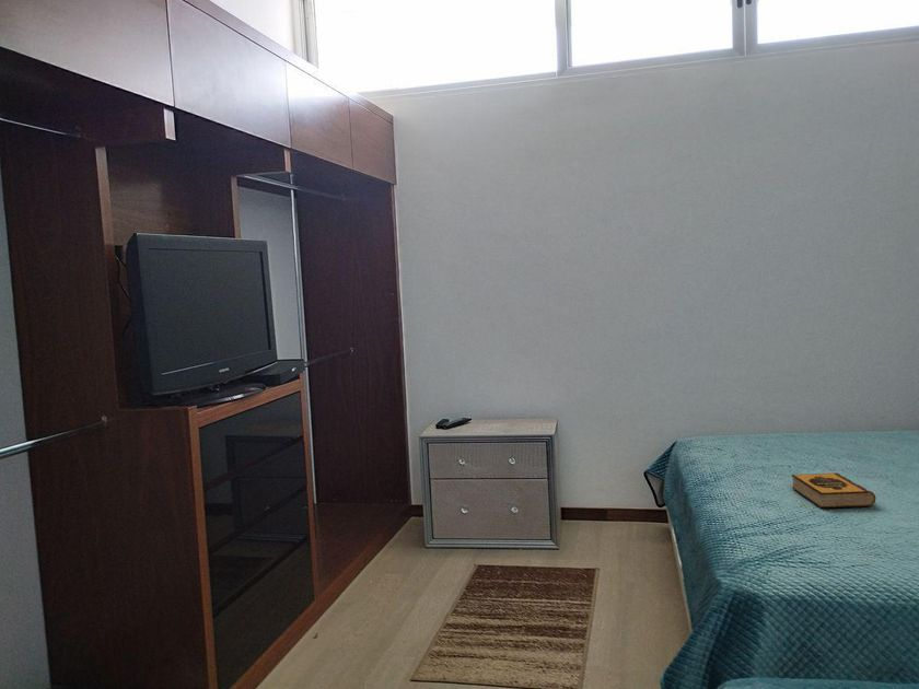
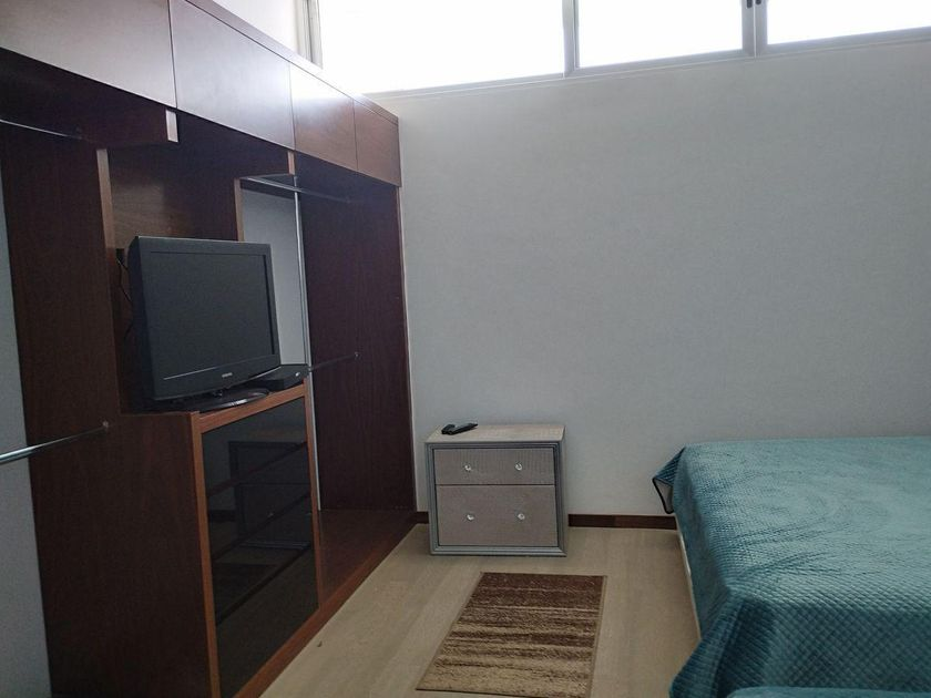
- hardback book (831, 489)
